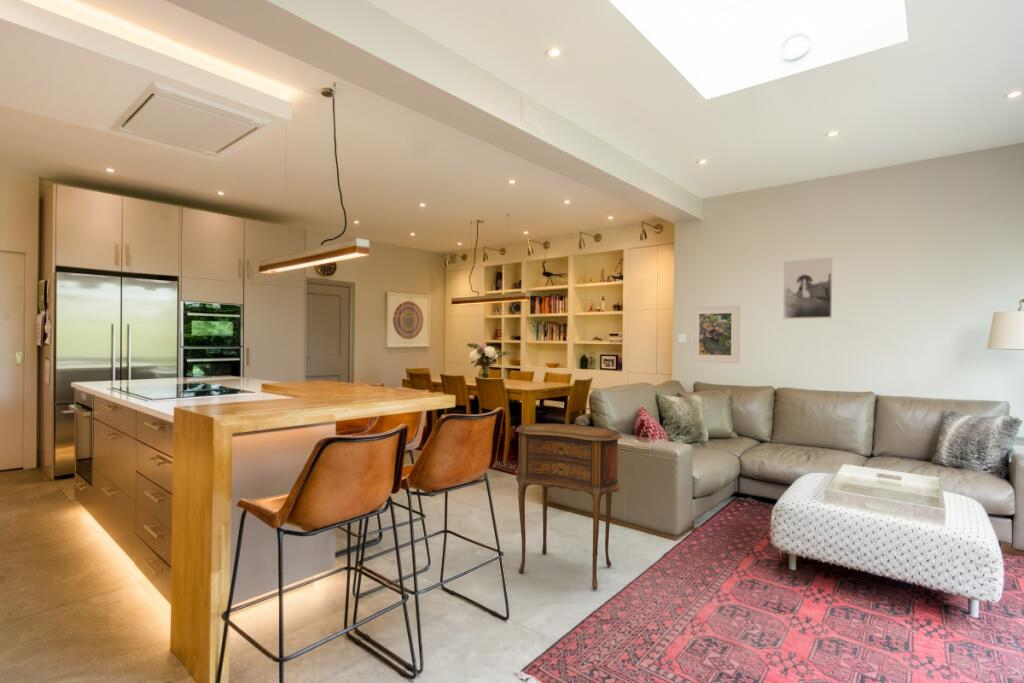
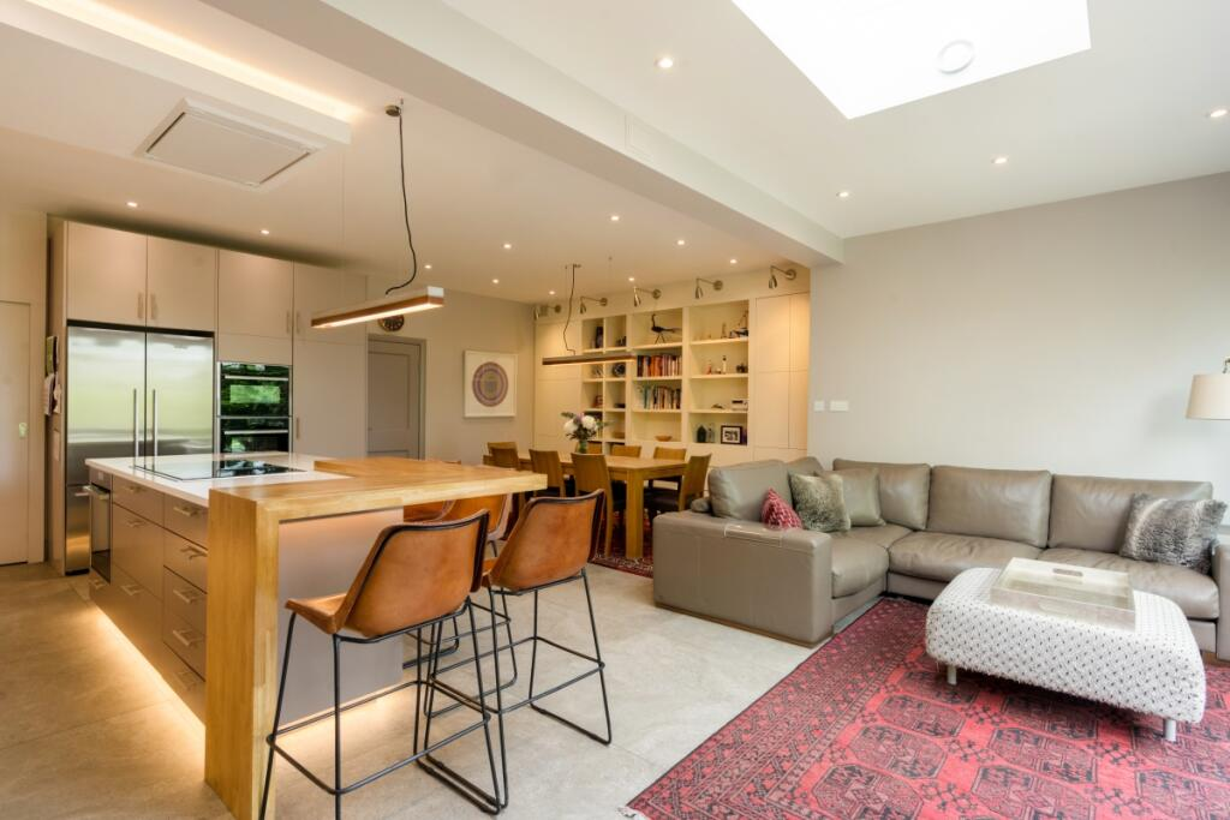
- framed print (715, 334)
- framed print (807, 289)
- side table (572, 490)
